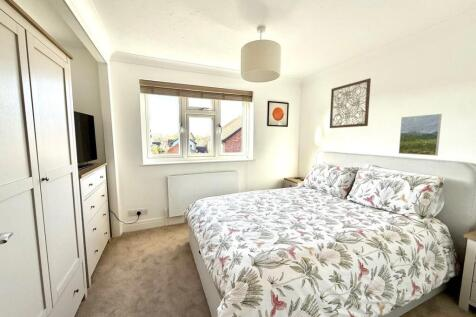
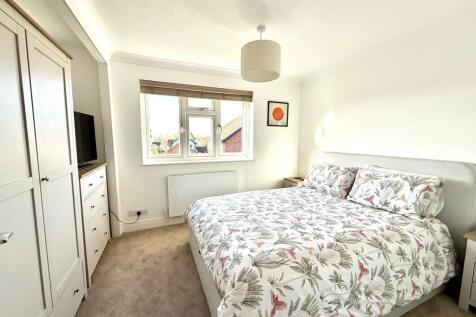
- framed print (418, 135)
- wall art (349, 106)
